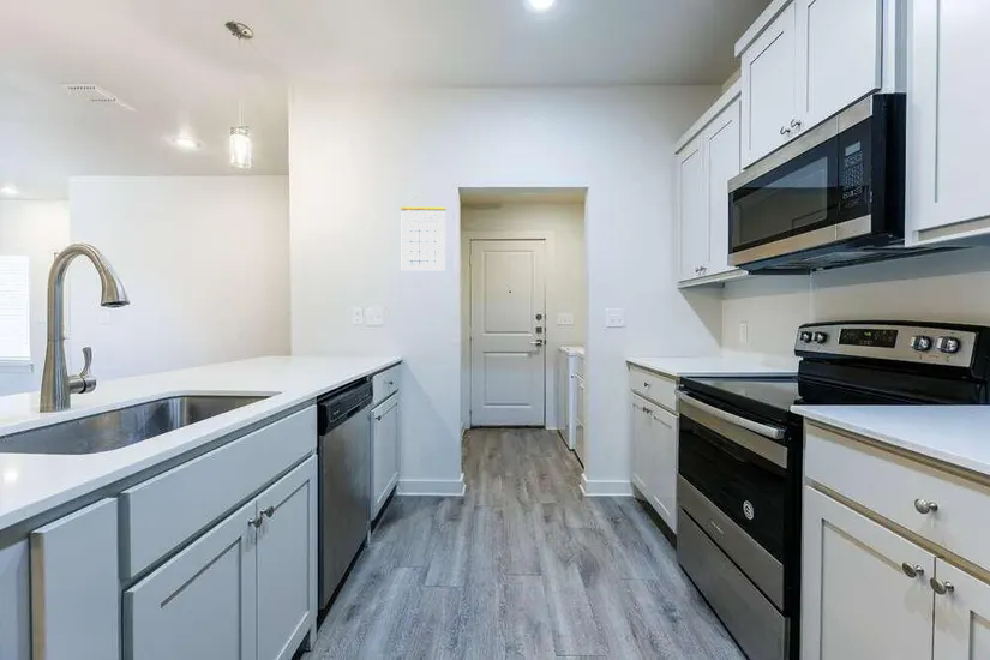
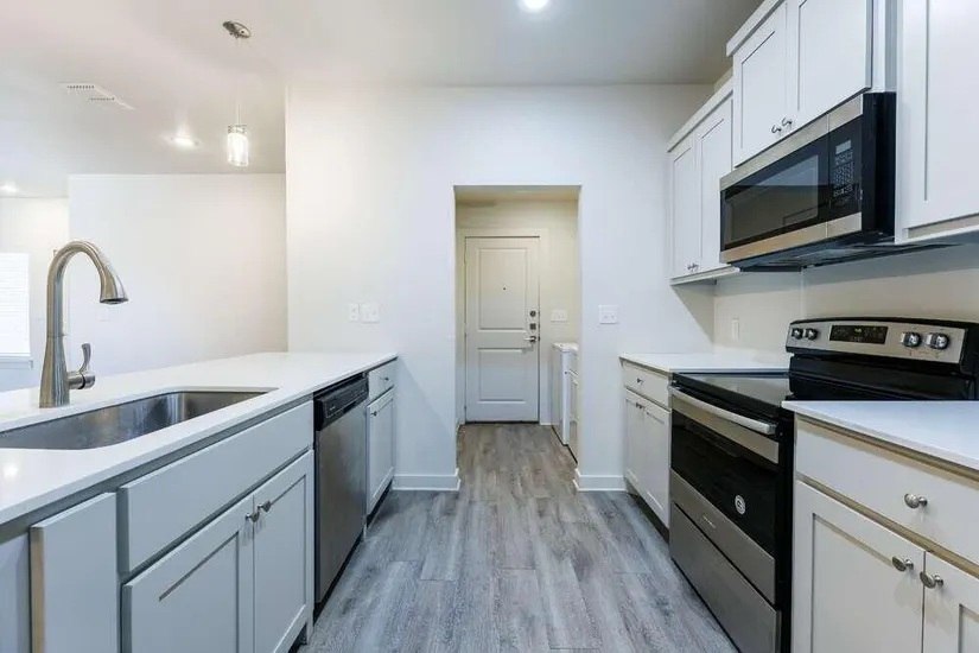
- calendar (422, 230)
